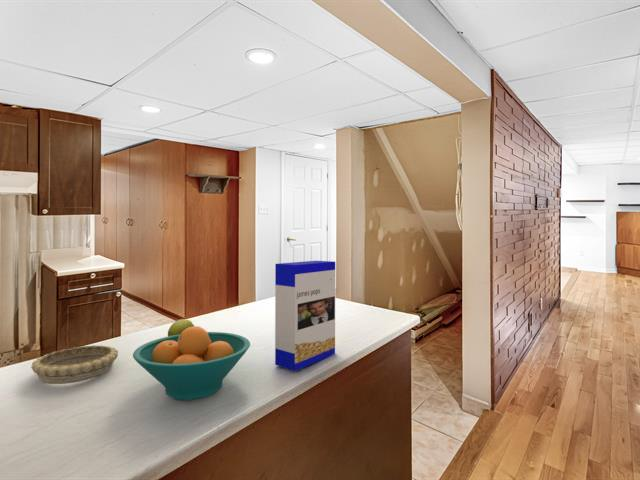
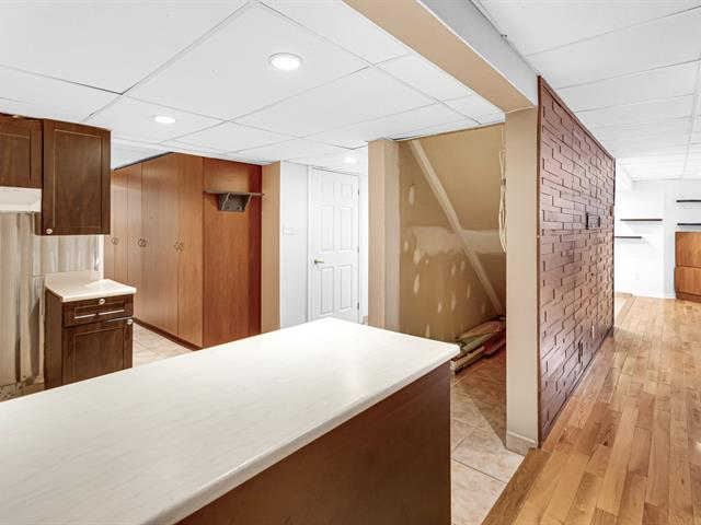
- cereal box (306, 310)
- decorative bowl (77, 363)
- apple (181, 331)
- fruit bowl (194, 357)
